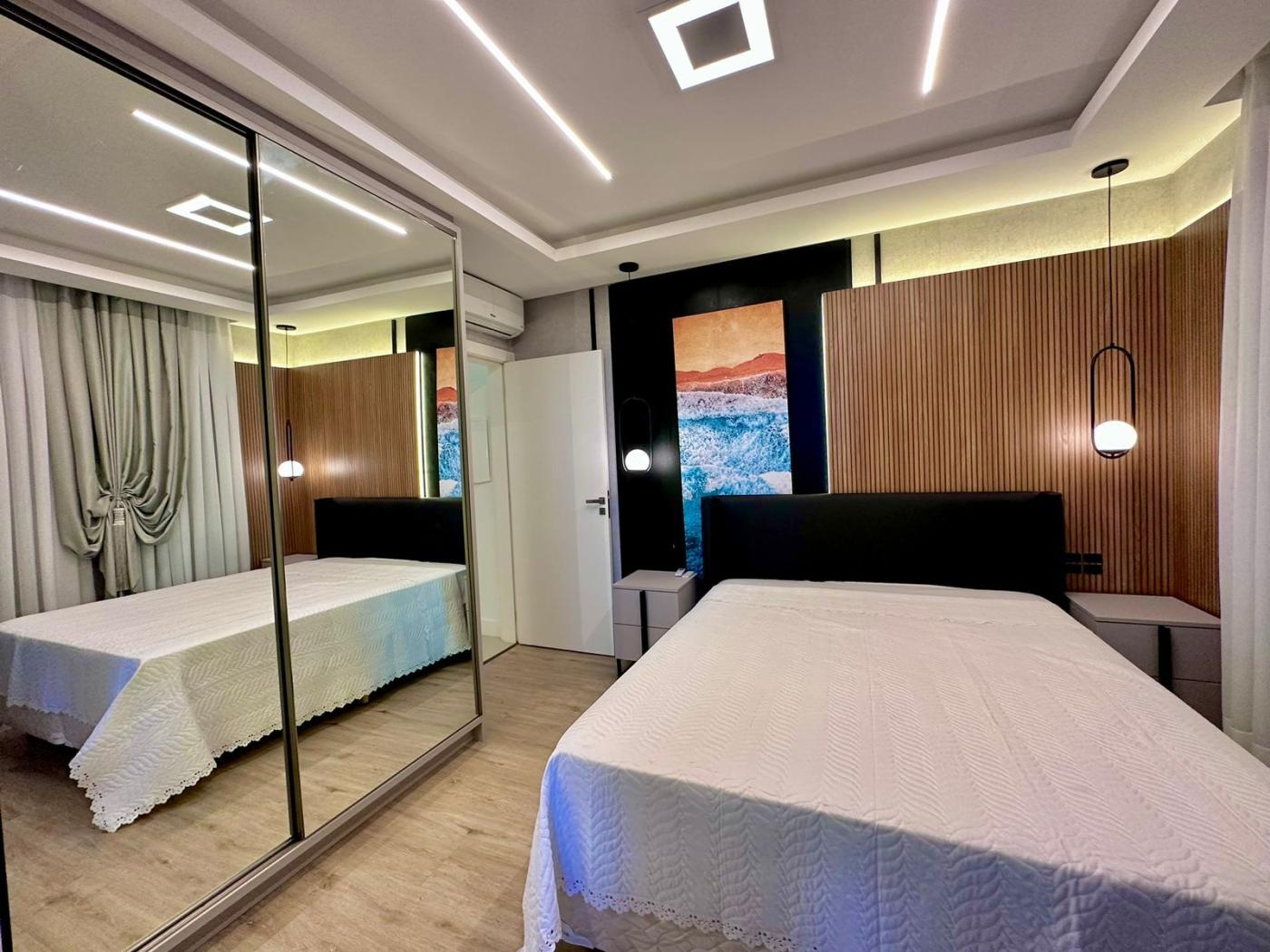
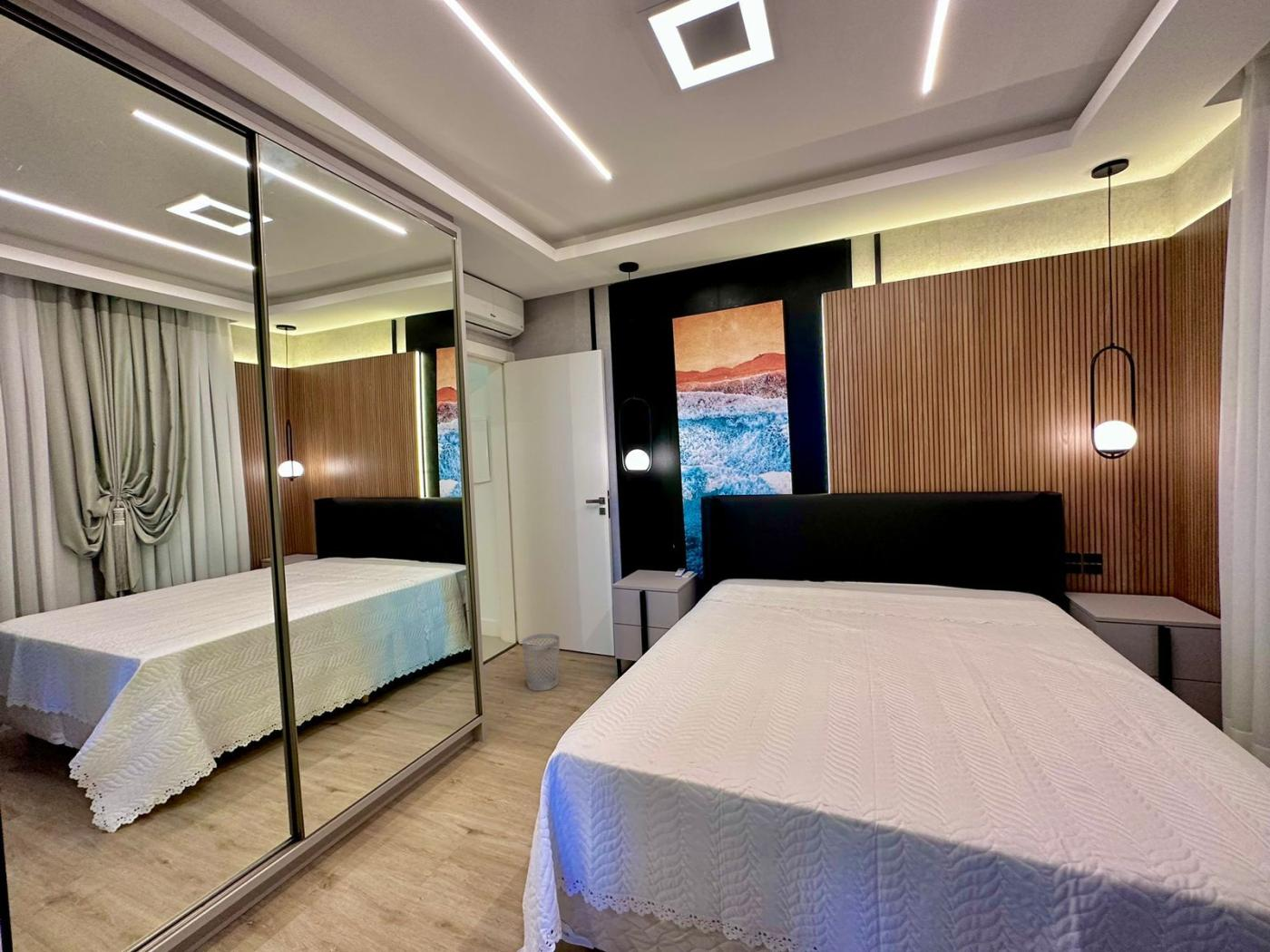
+ wastebasket (542, 662)
